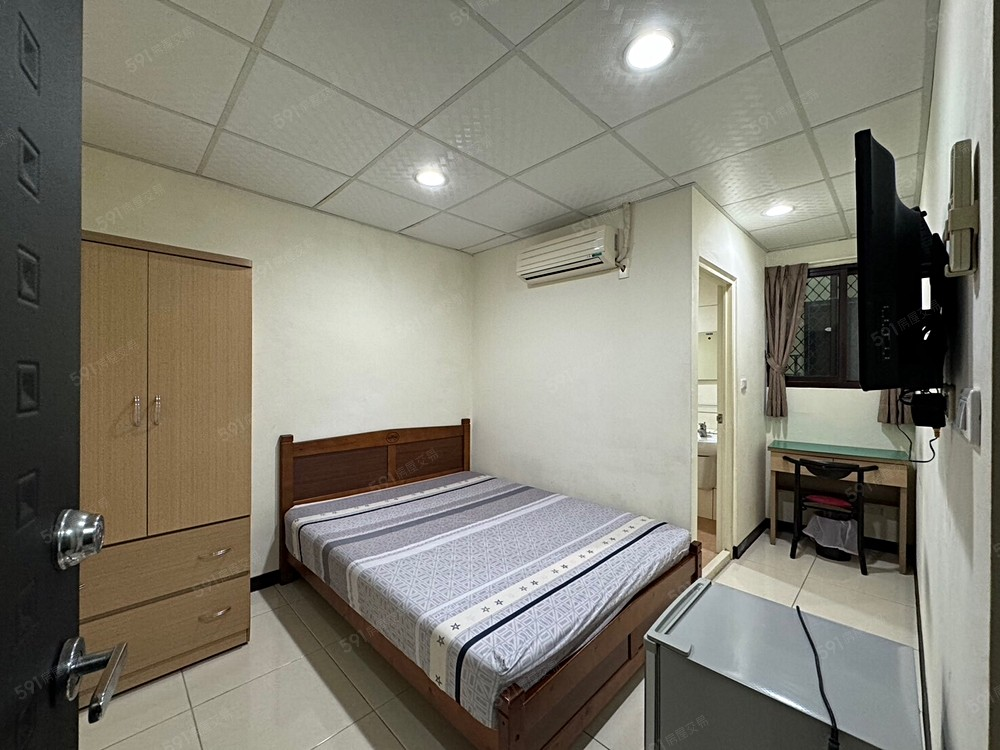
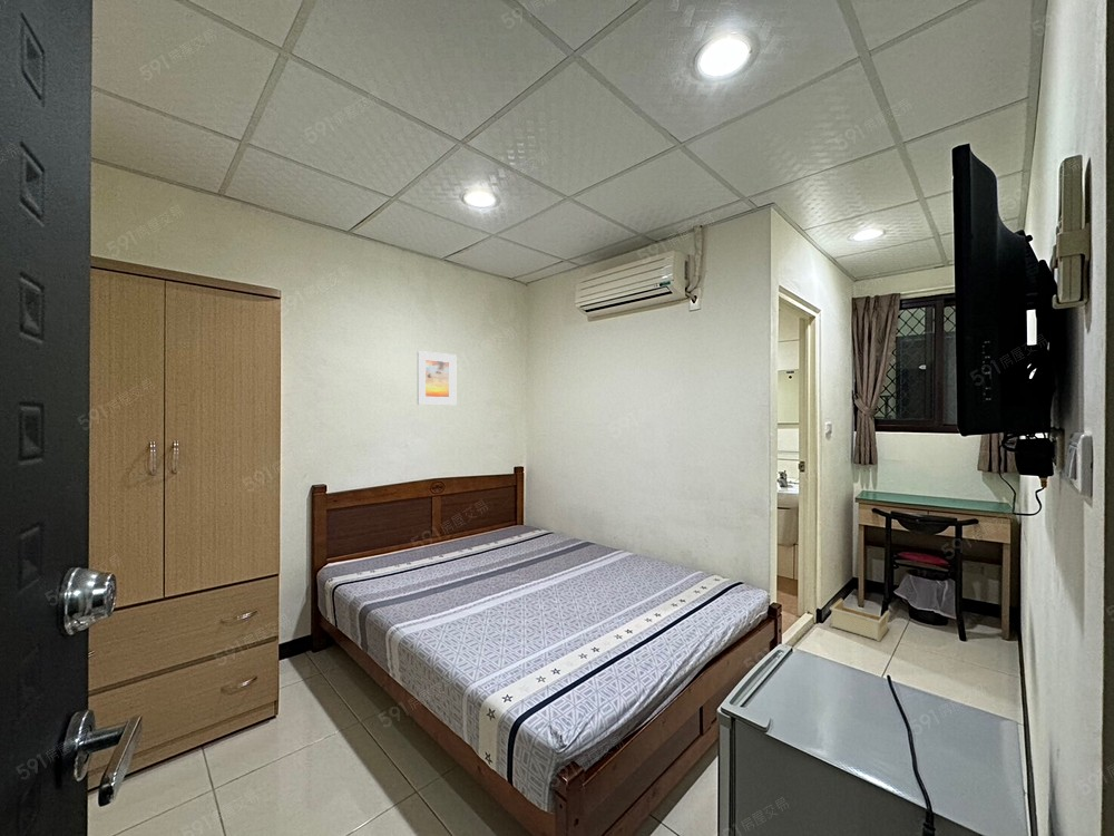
+ storage bin (859, 618)
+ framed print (437, 378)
